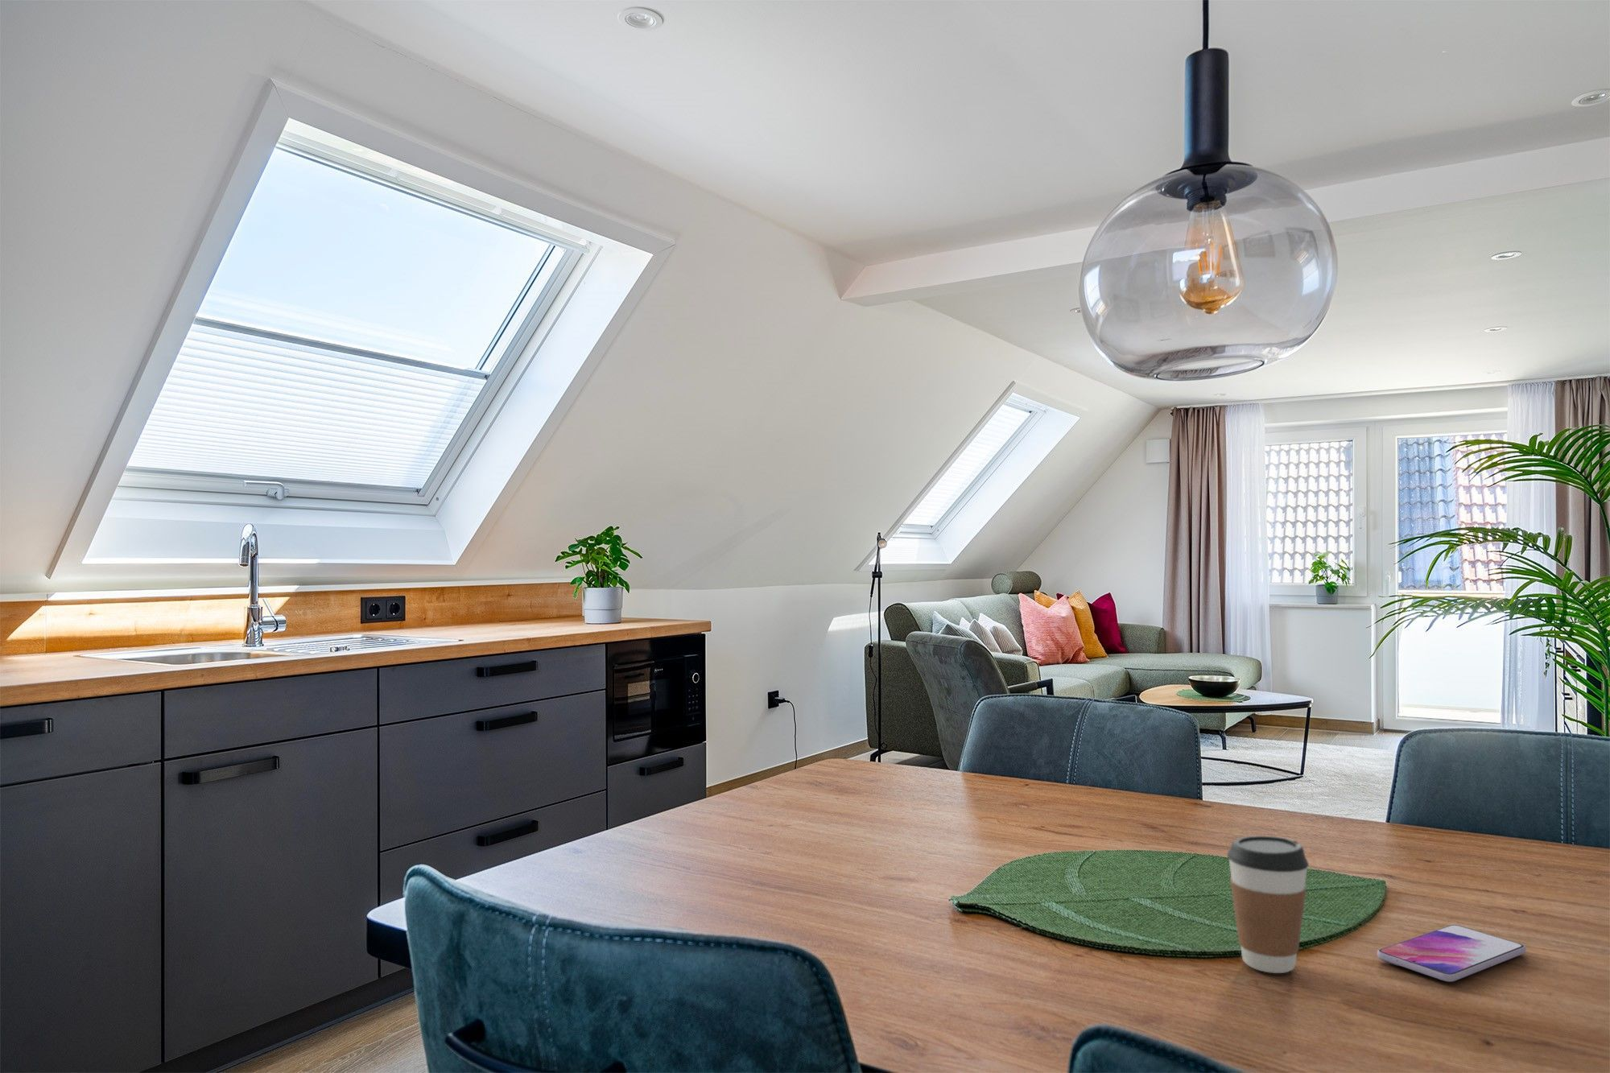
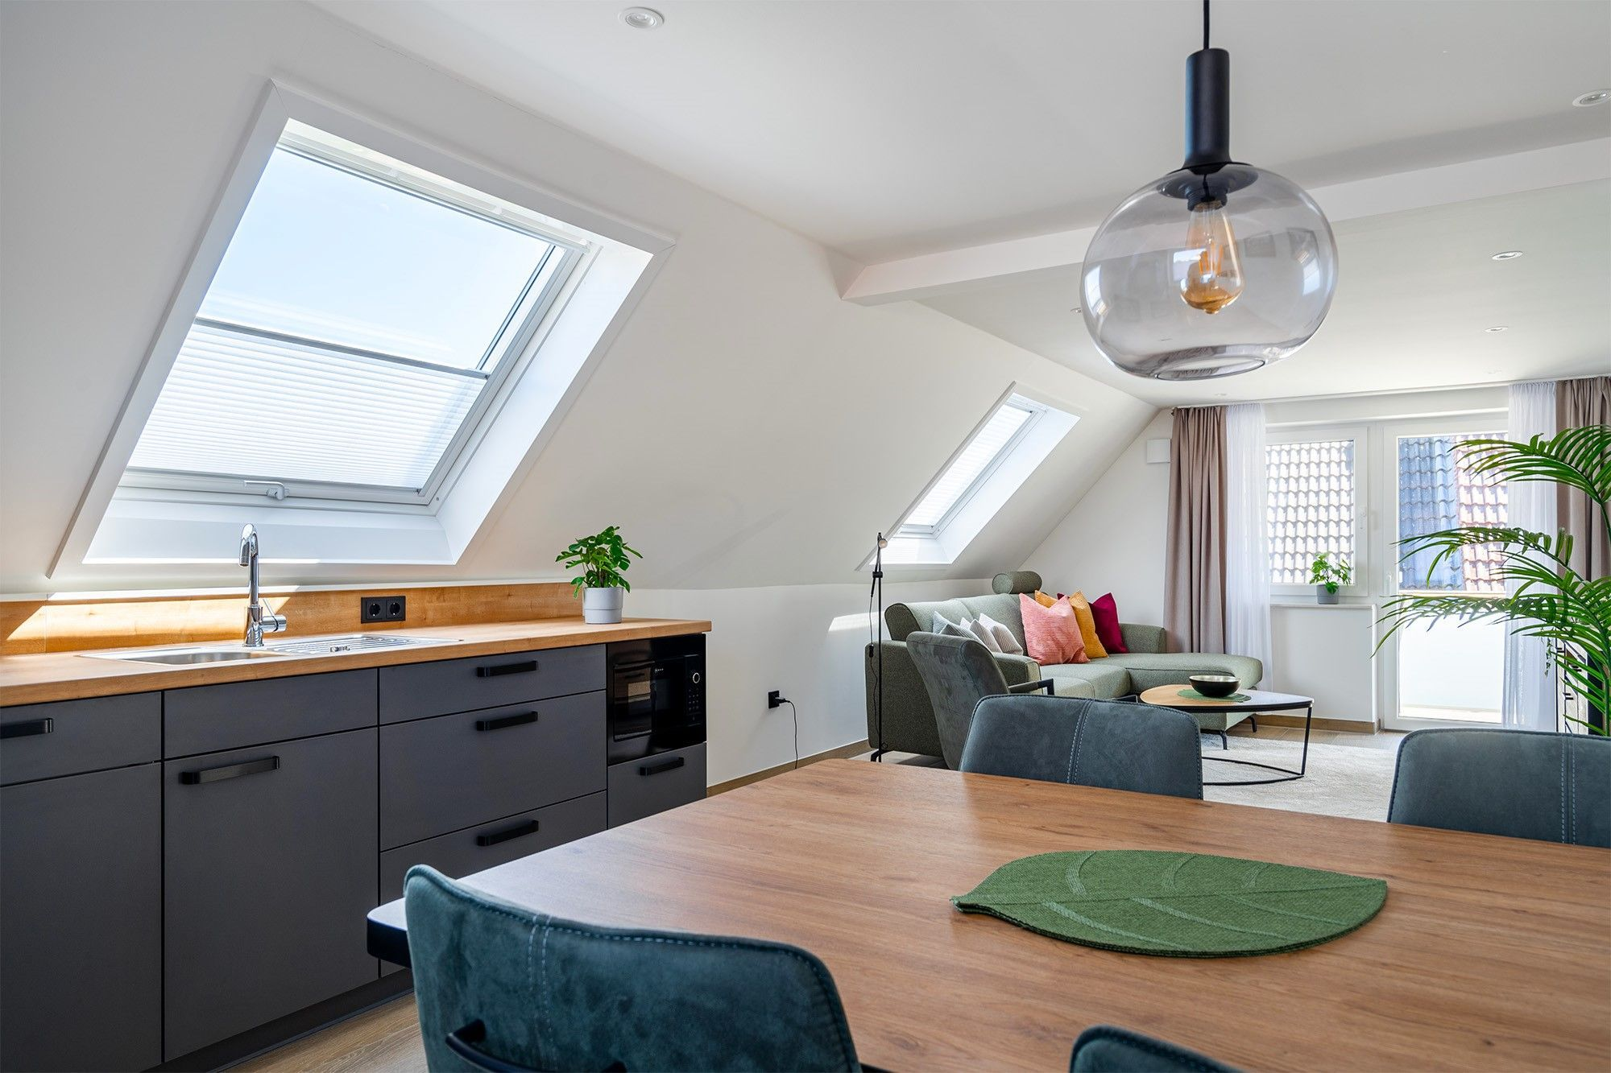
- coffee cup (1268, 903)
- smartphone (1452, 952)
